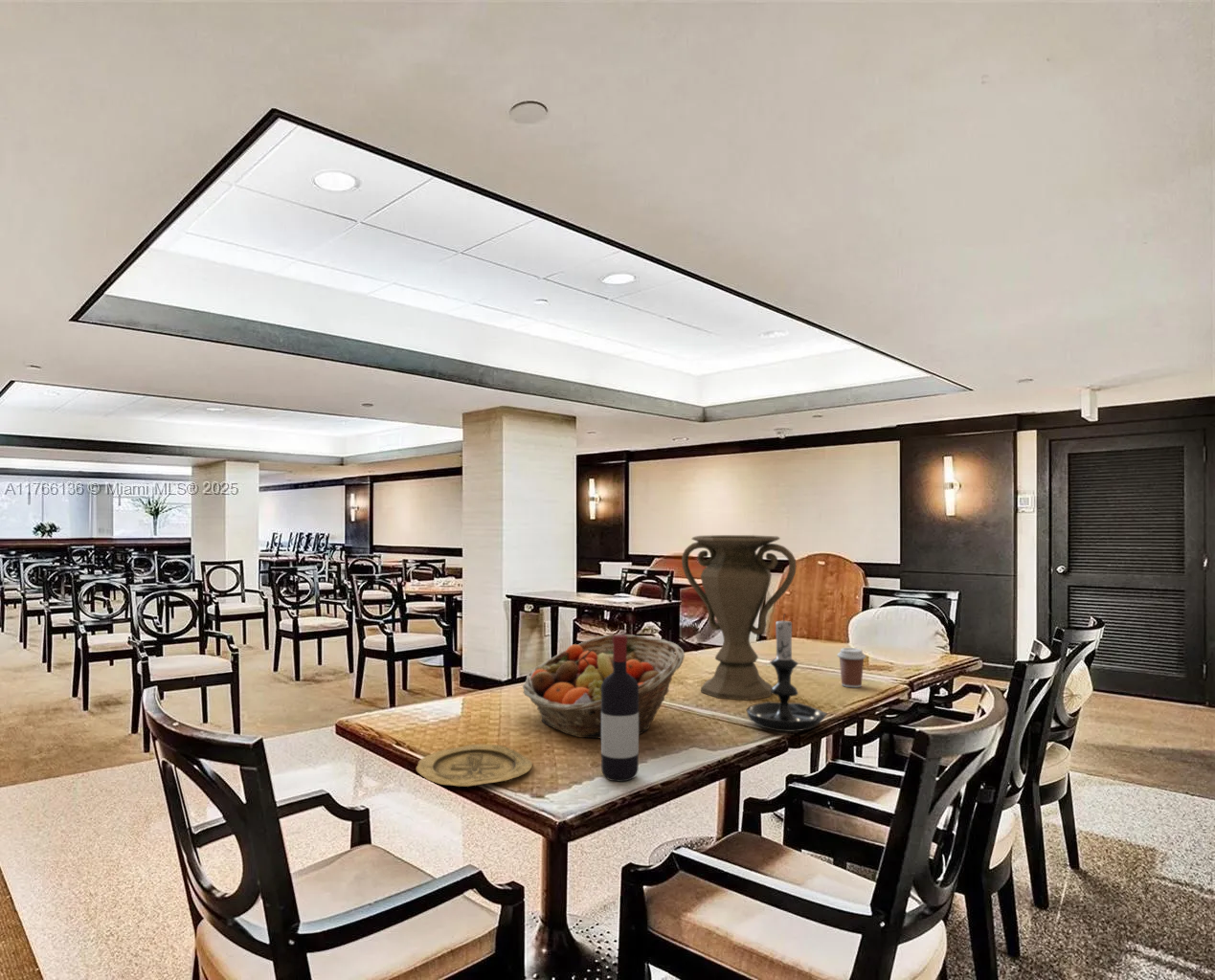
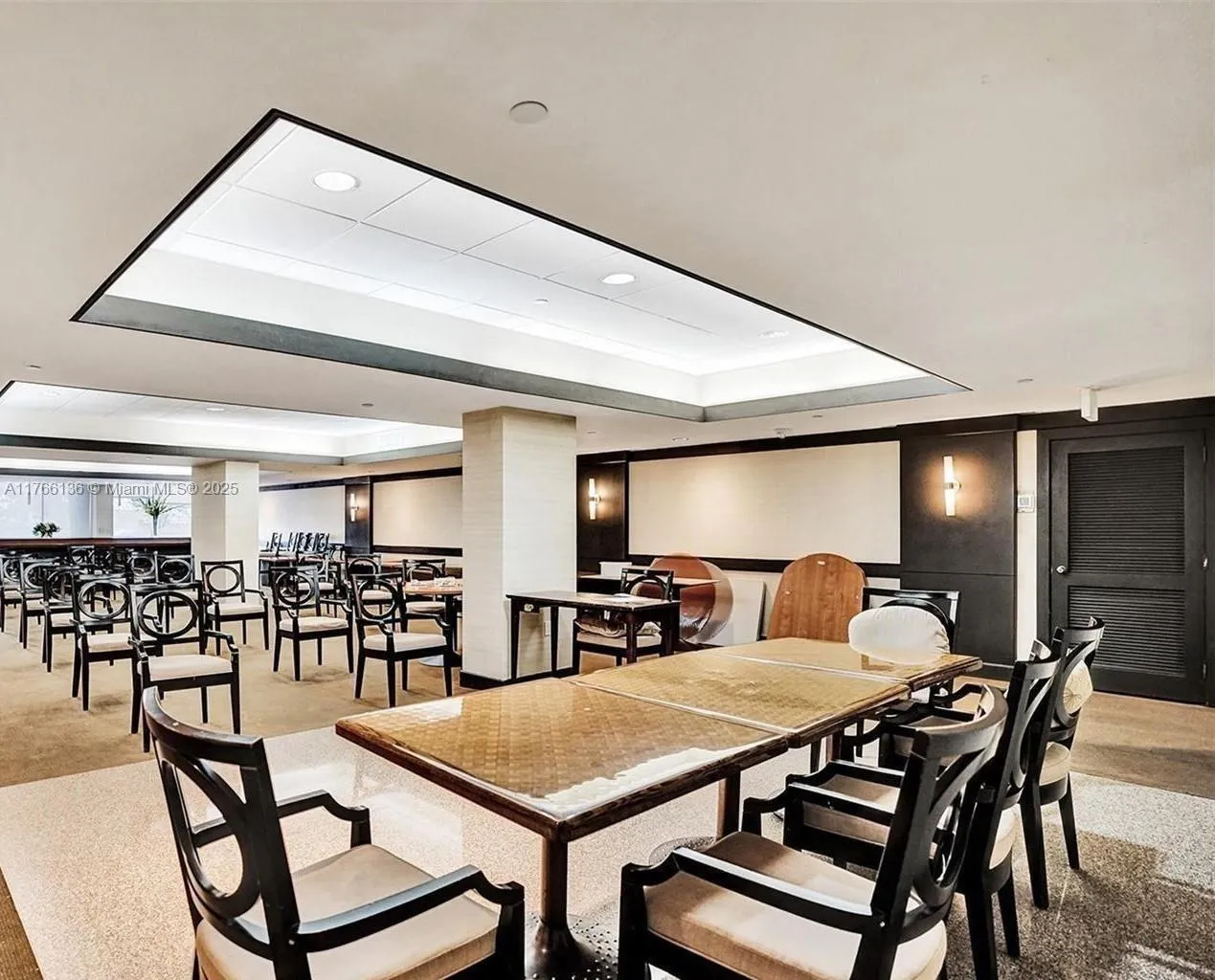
- wine bottle (619, 705)
- vase (736, 613)
- fruit basket (602, 681)
- coffee cup (851, 667)
- plate (475, 765)
- candle holder (786, 669)
